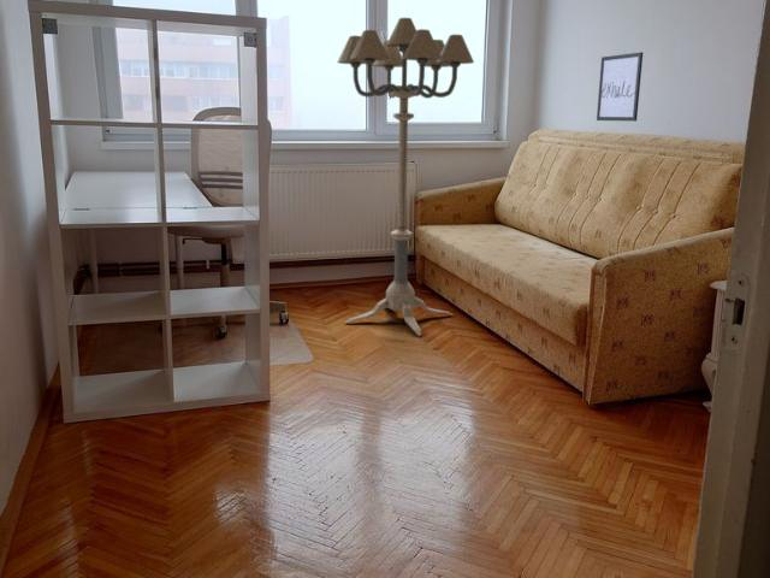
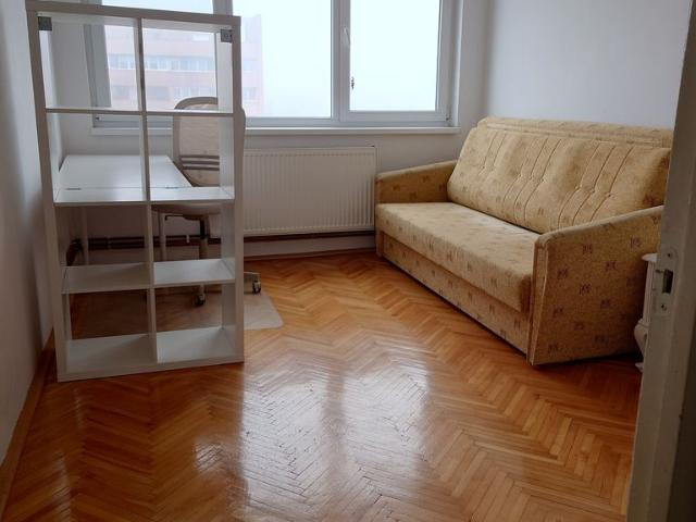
- floor lamp (402, 176)
- wall art (618, 88)
